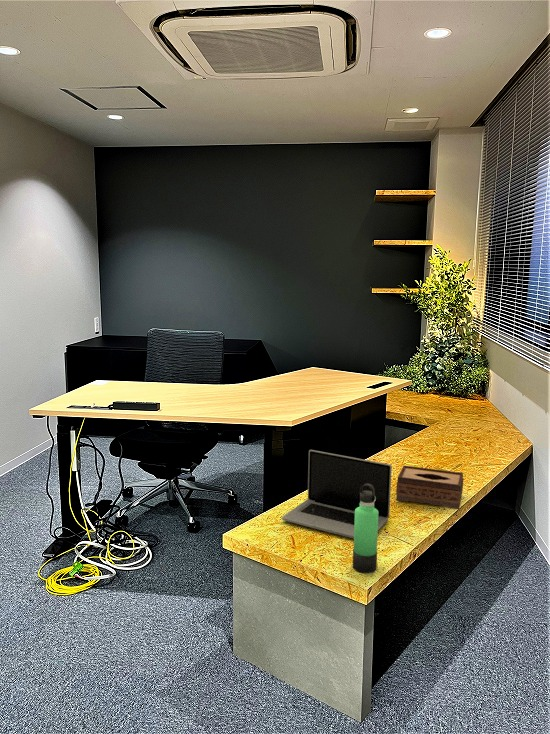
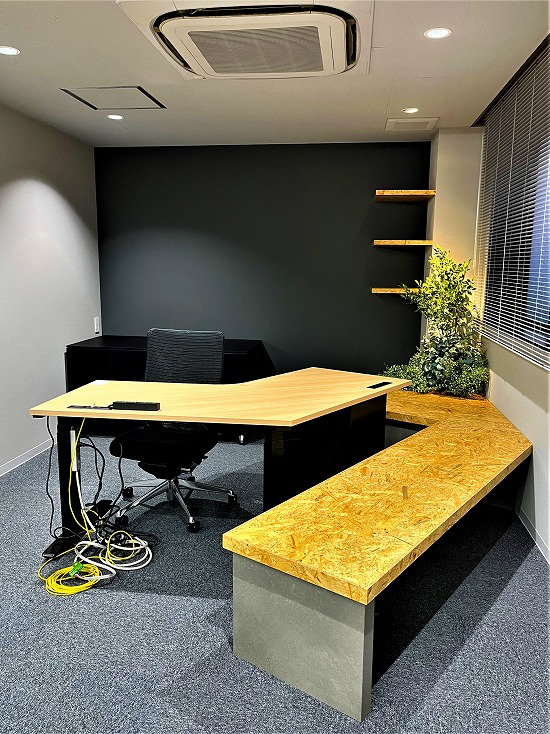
- tissue box (430, 486)
- thermos bottle (366, 526)
- laptop (336, 493)
